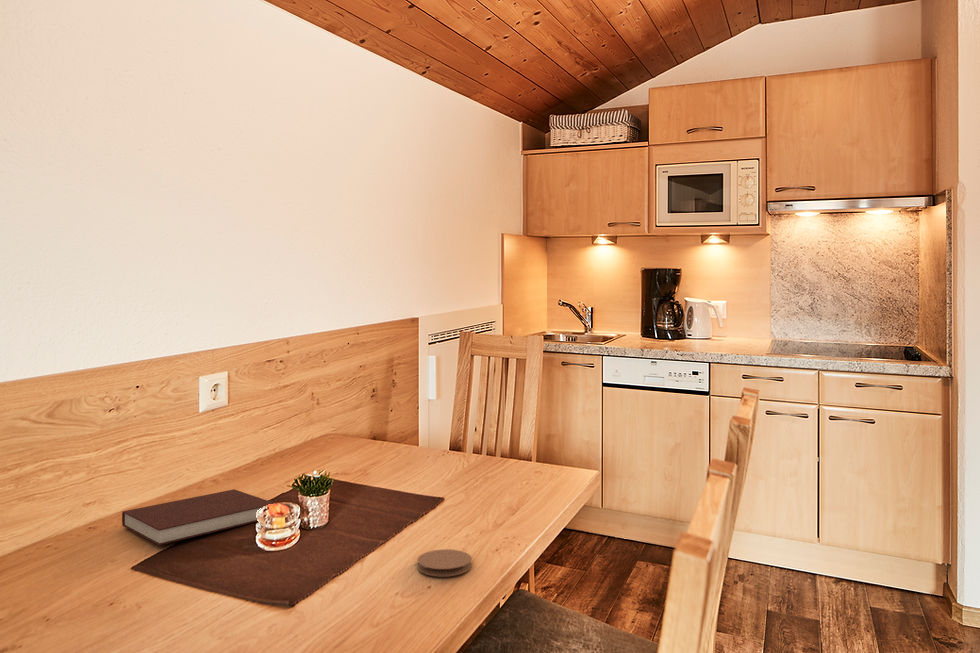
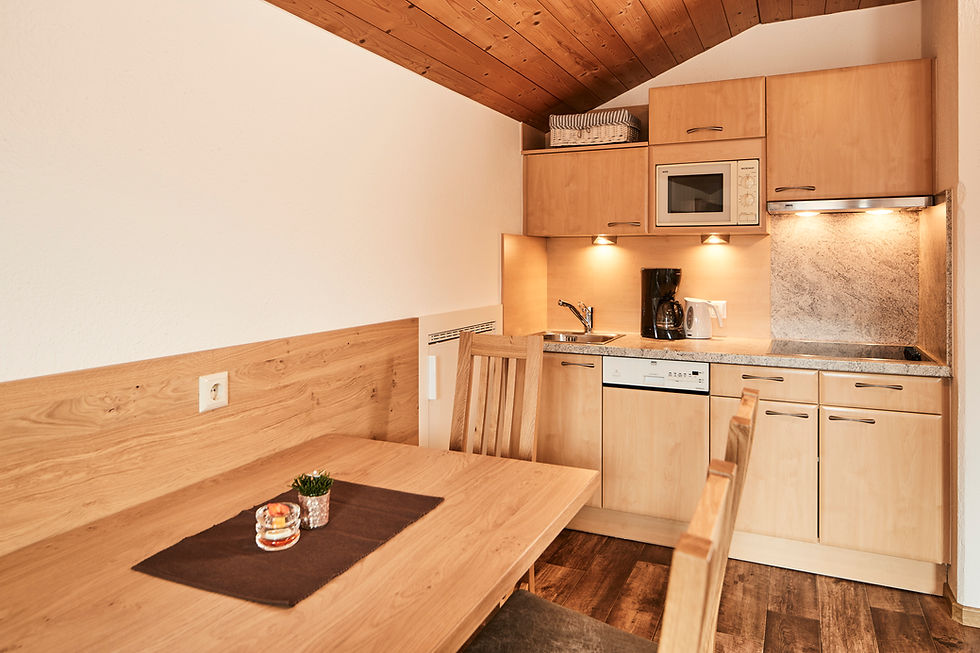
- coaster (444, 562)
- notebook (200, 514)
